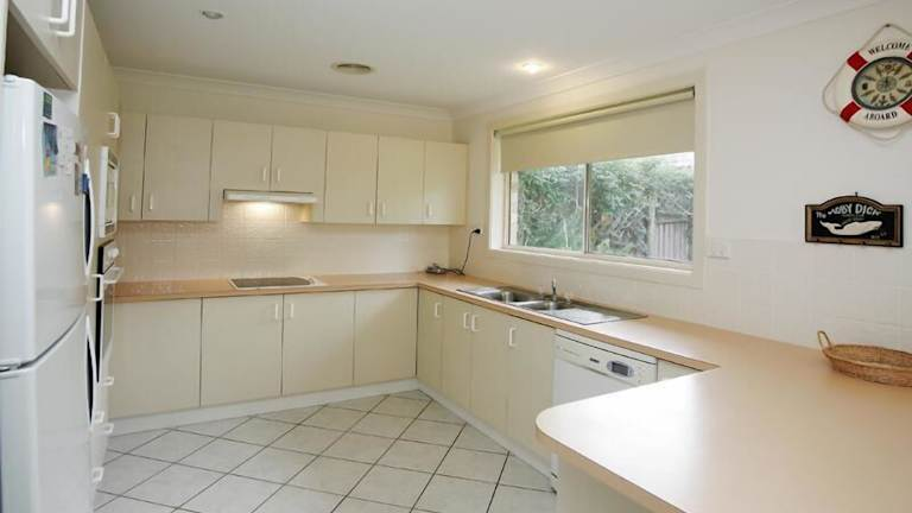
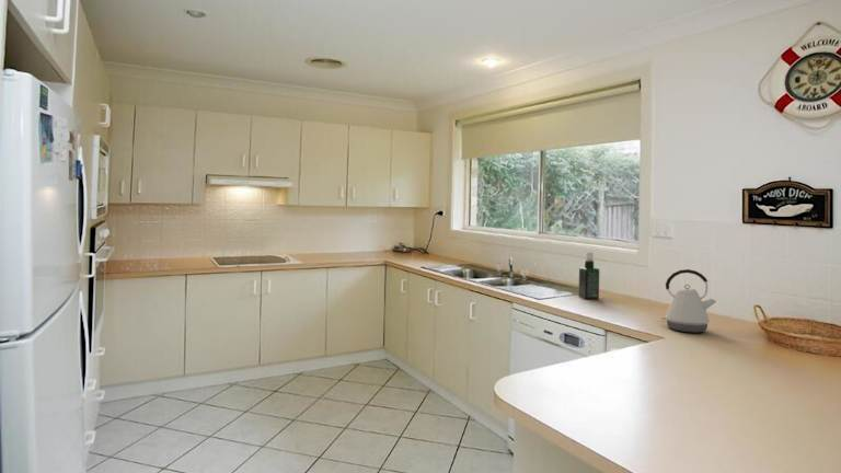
+ kettle (689, 299)
+ spray bottle (588, 275)
